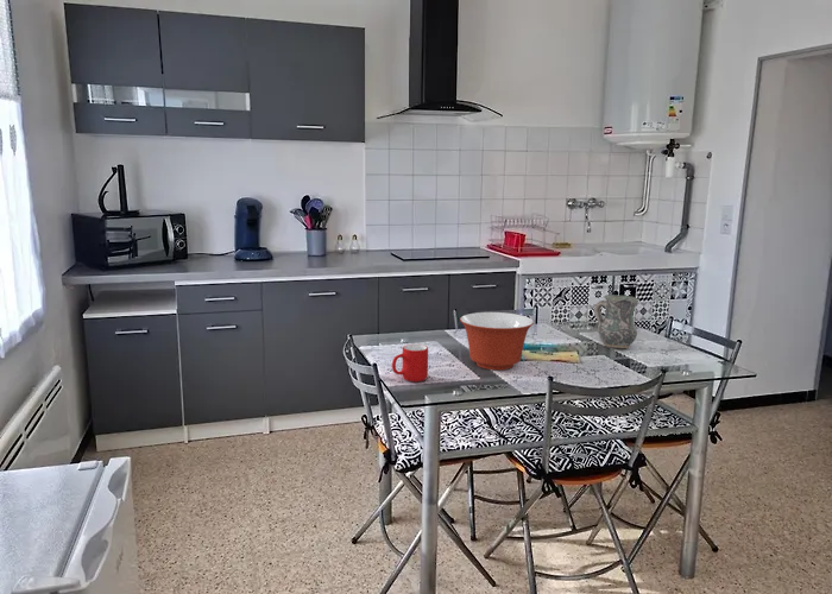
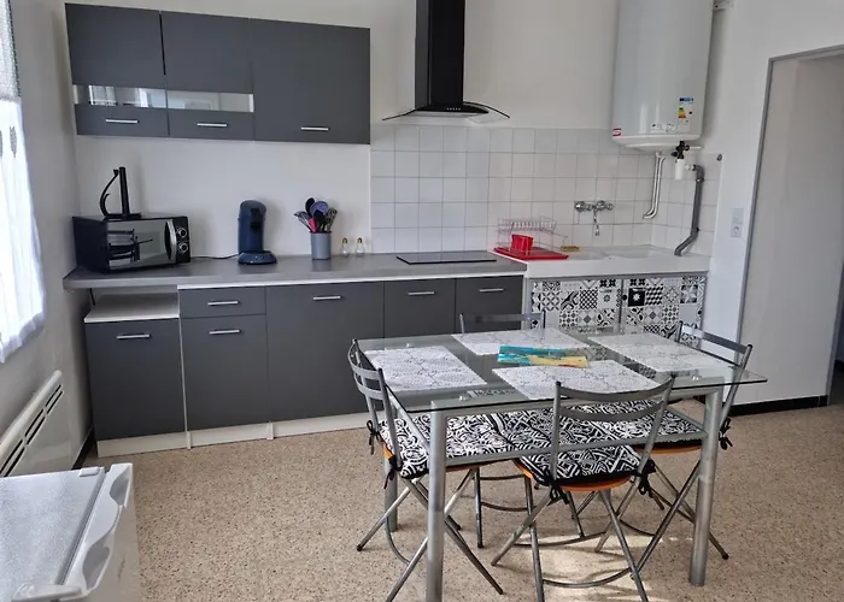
- mixing bowl (496, 342)
- pitcher (616, 321)
- cup (409, 364)
